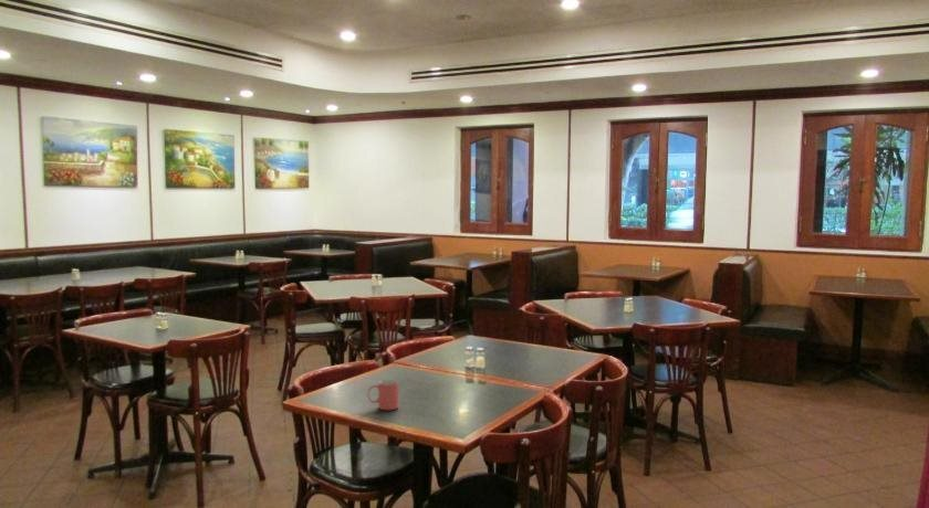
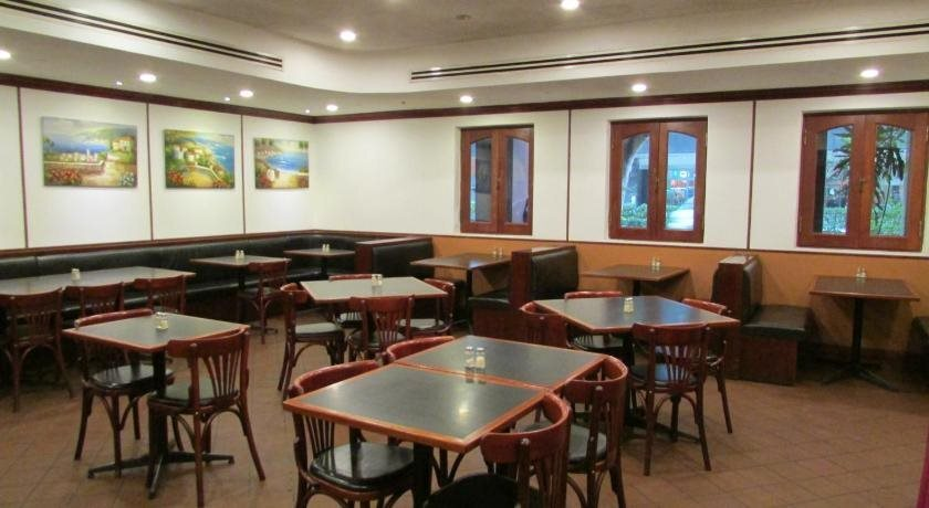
- mug (383, 394)
